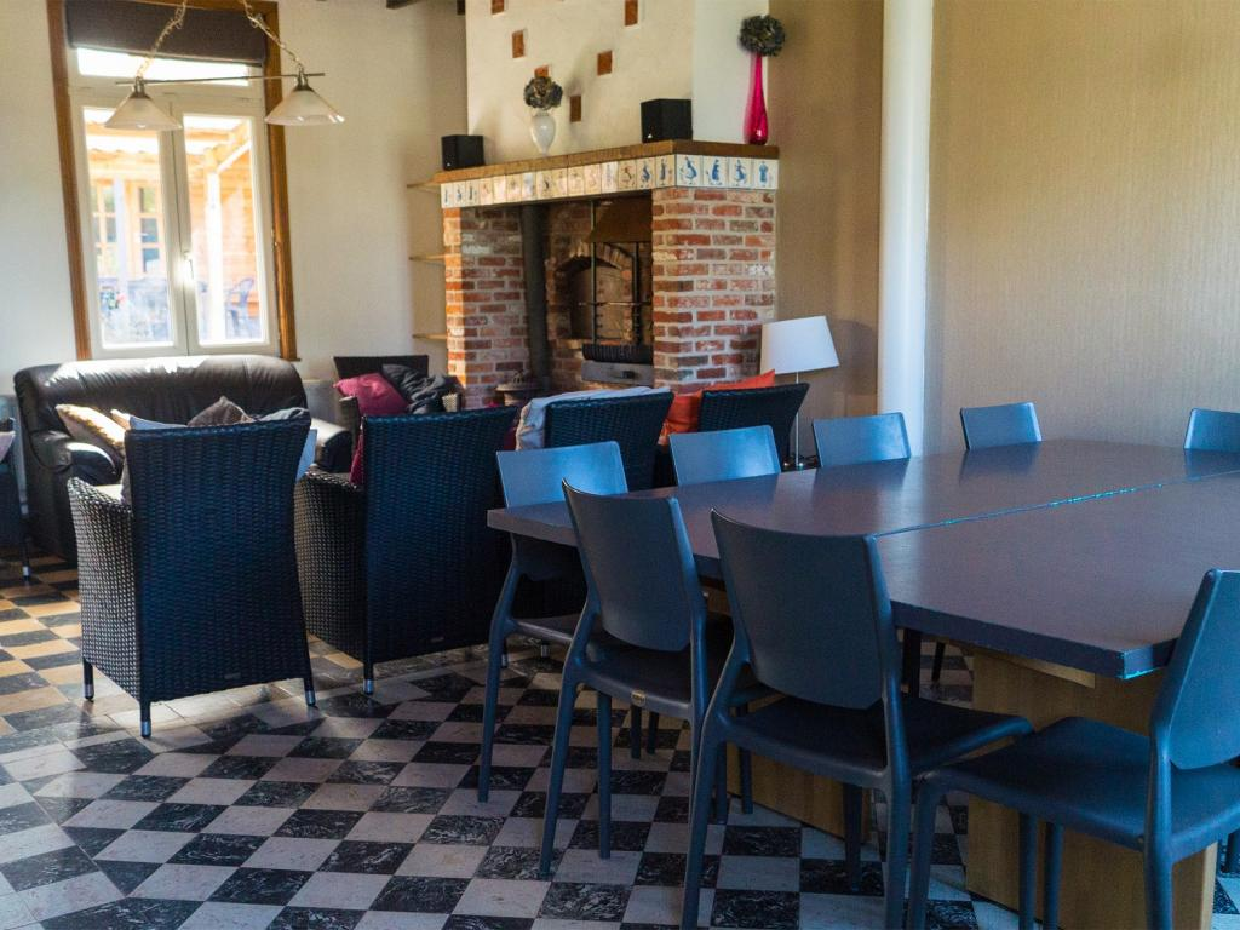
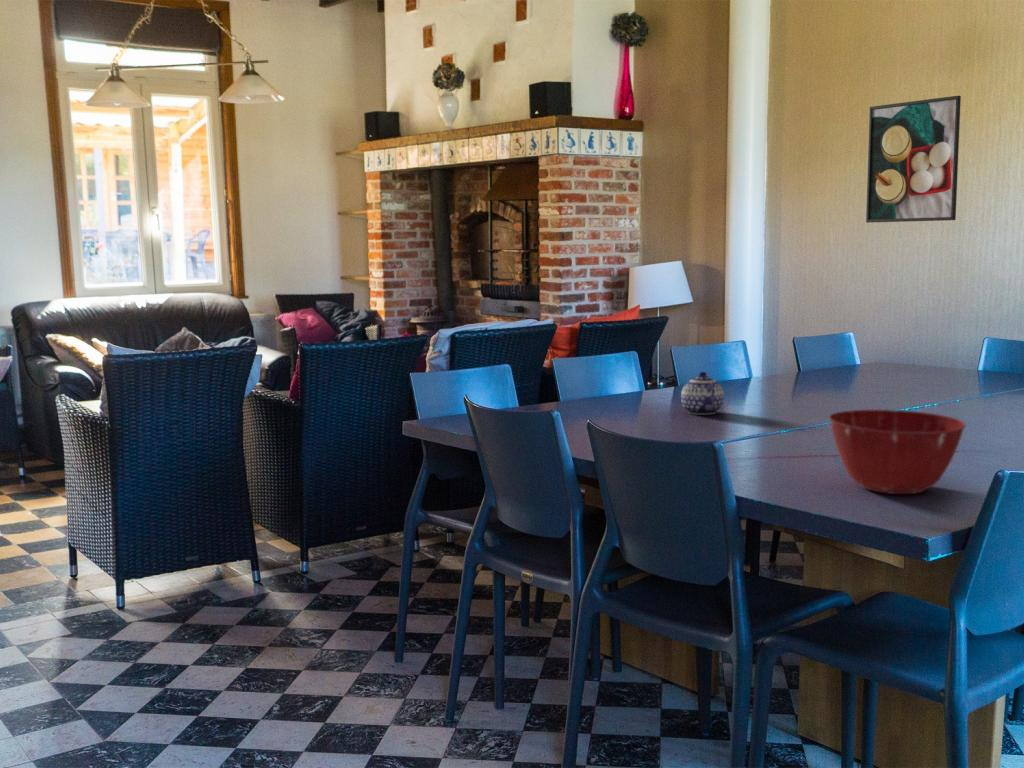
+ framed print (911, 161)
+ mixing bowl (894, 453)
+ teapot (702, 392)
